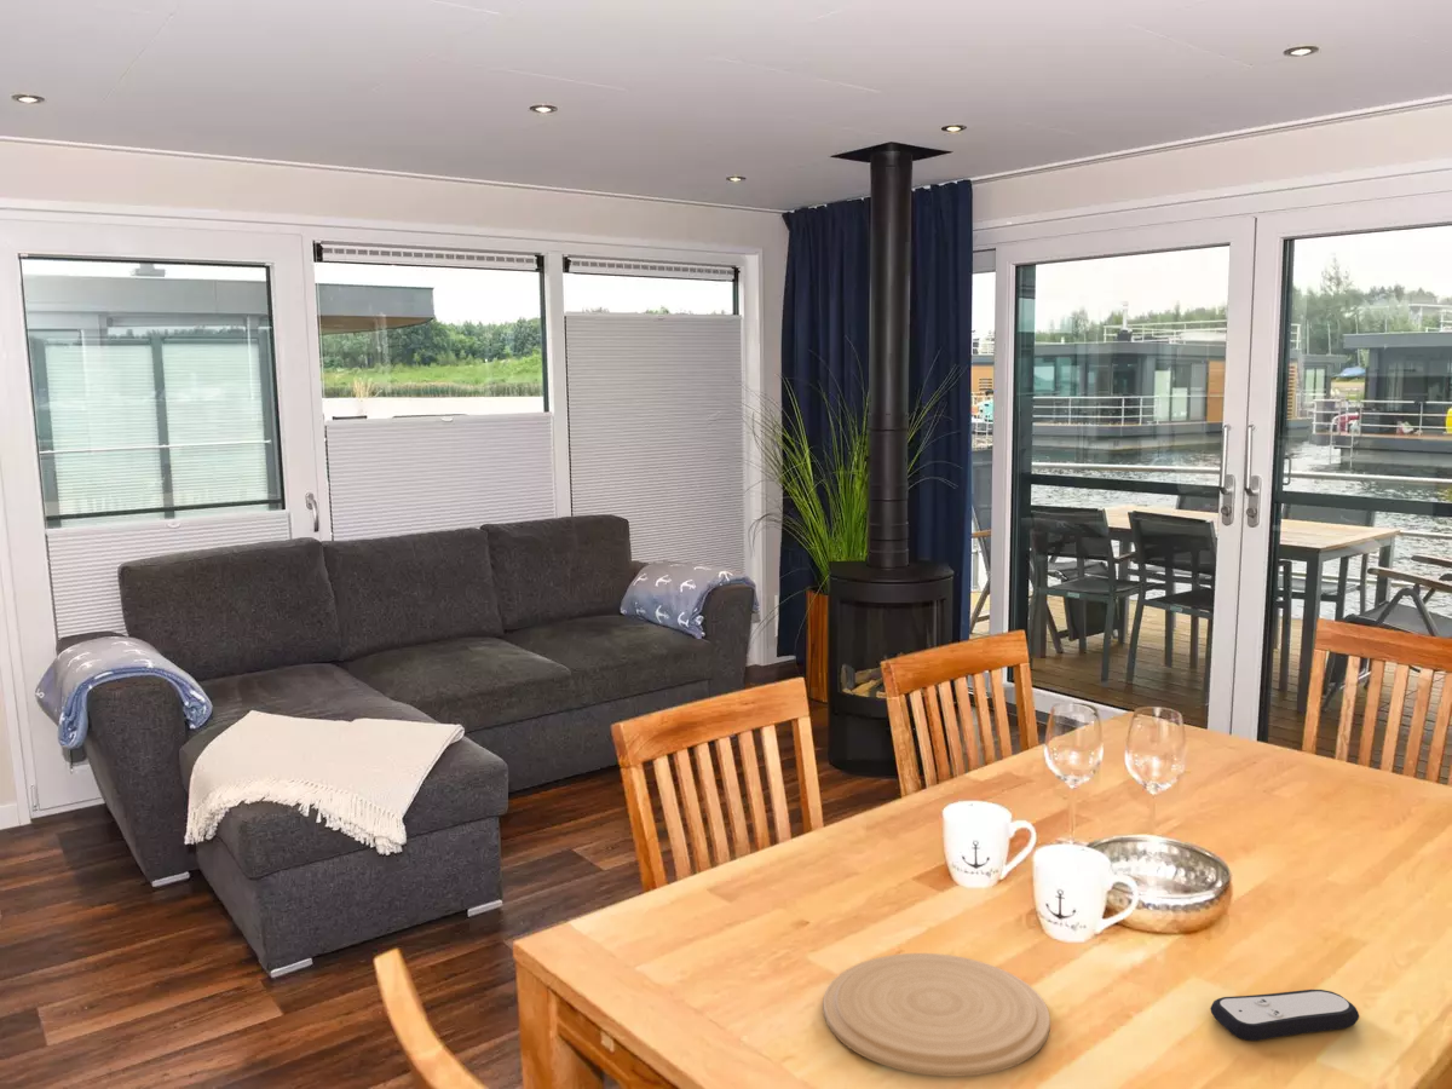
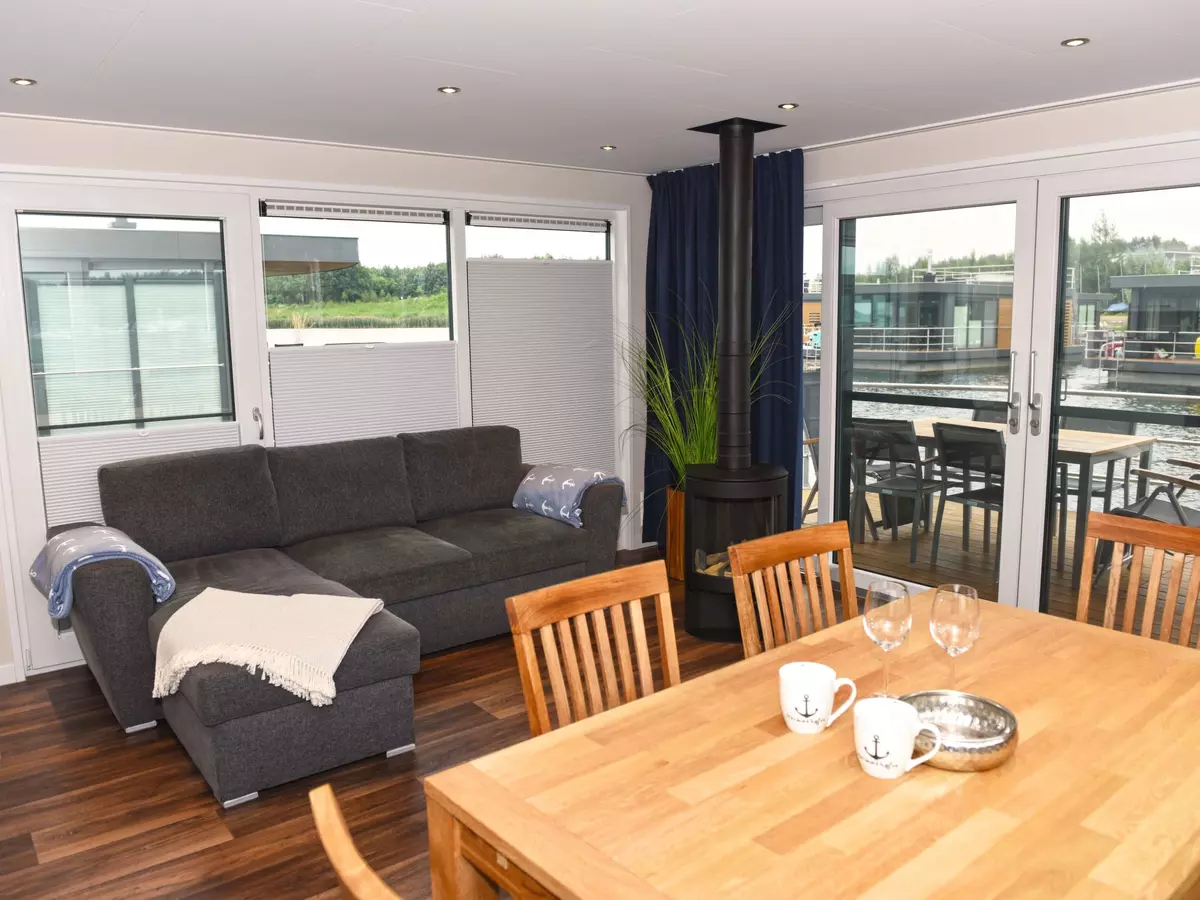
- plate (934, 1007)
- remote control (1285, 1012)
